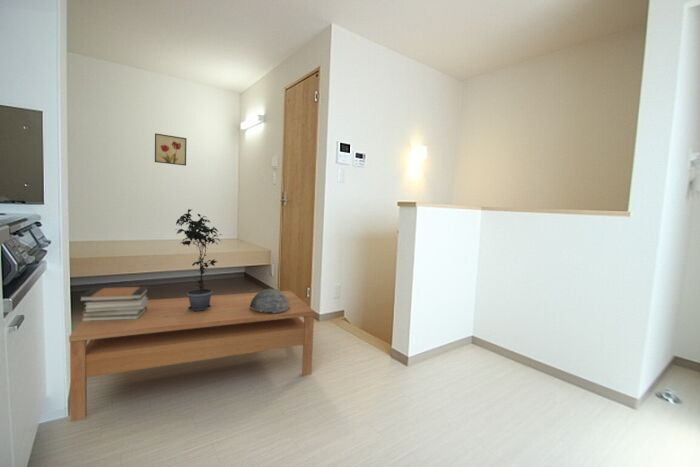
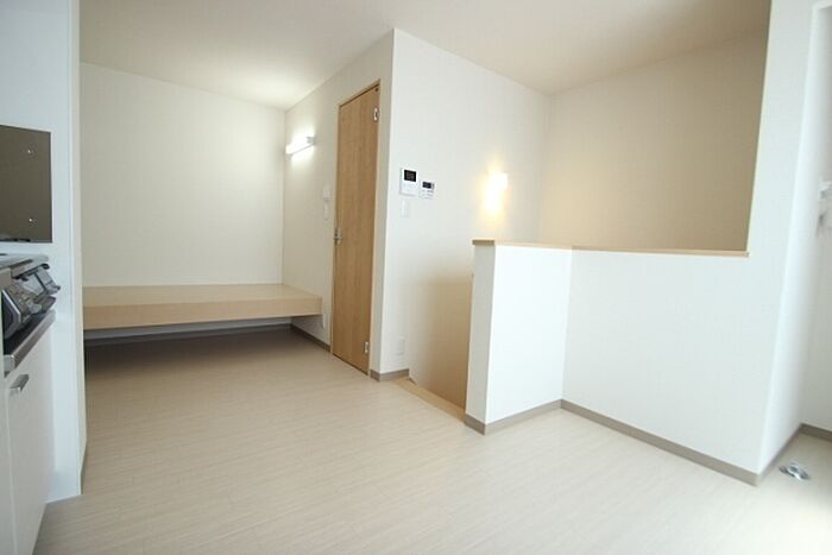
- coffee table (207, 339)
- decorative bowl (269, 298)
- book stack (116, 303)
- wall art (170, 150)
- potted plant (199, 260)
